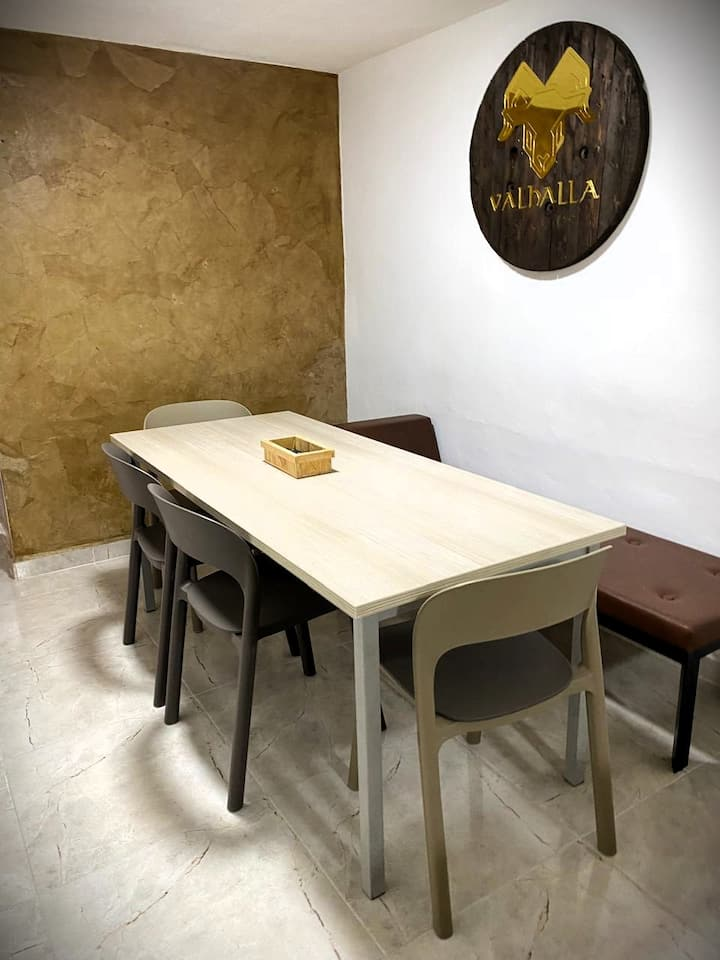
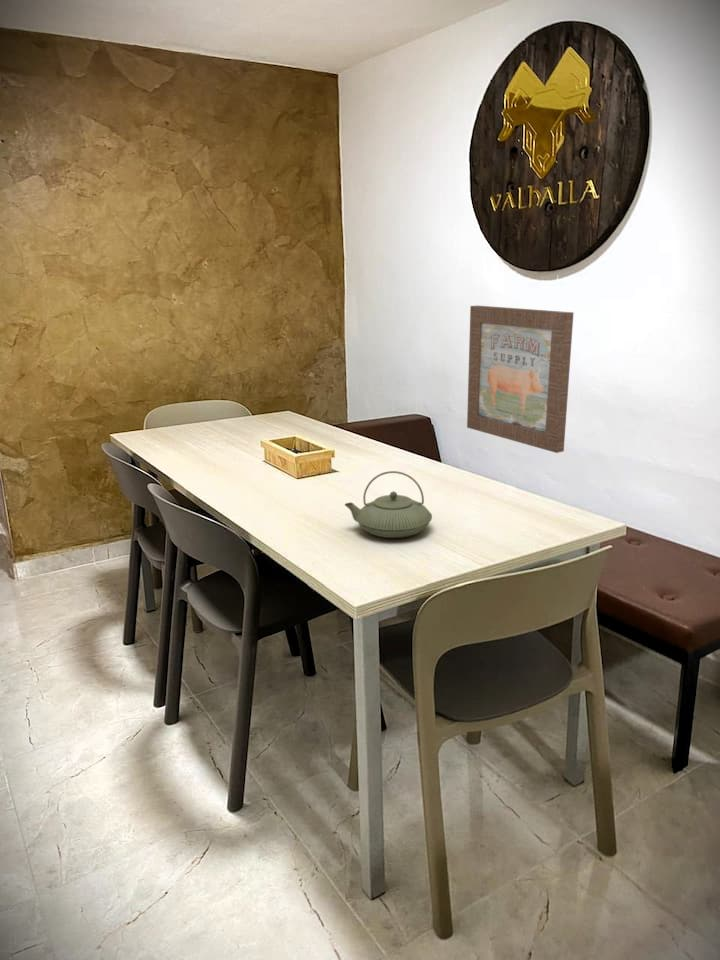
+ teapot (388, 500)
+ wall art (515, 375)
